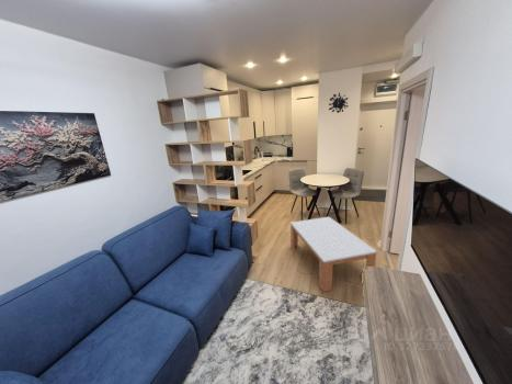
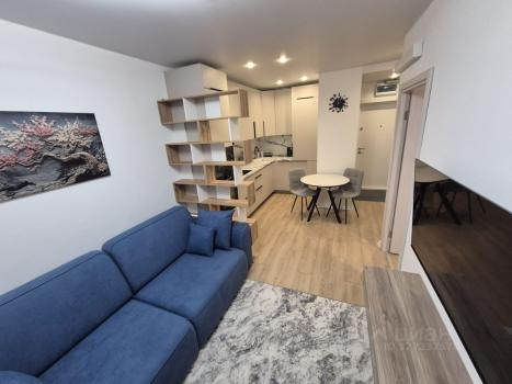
- coffee table (326, 248)
